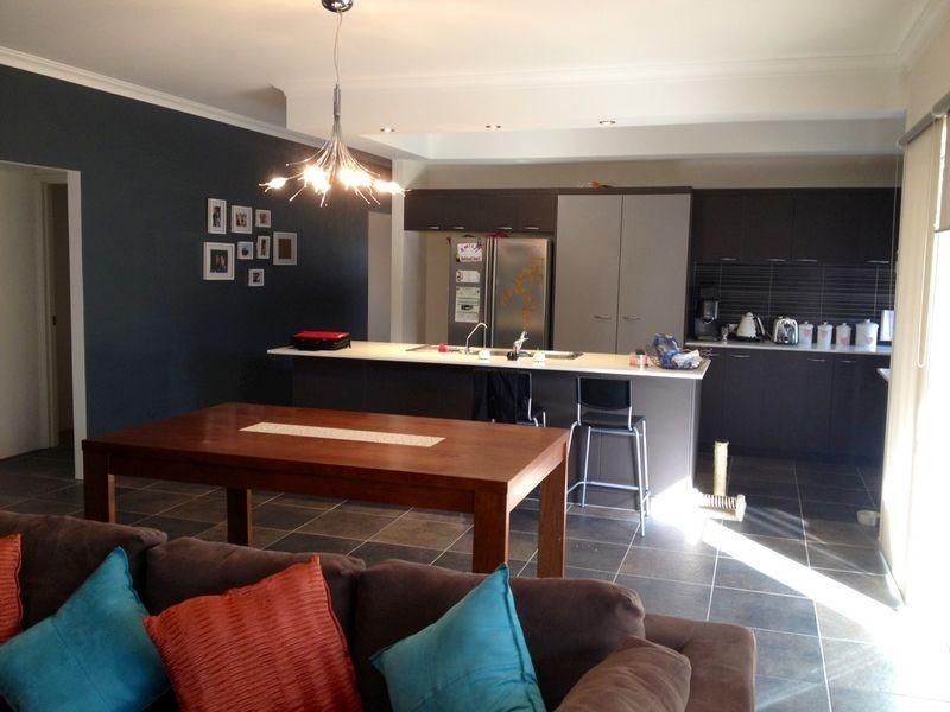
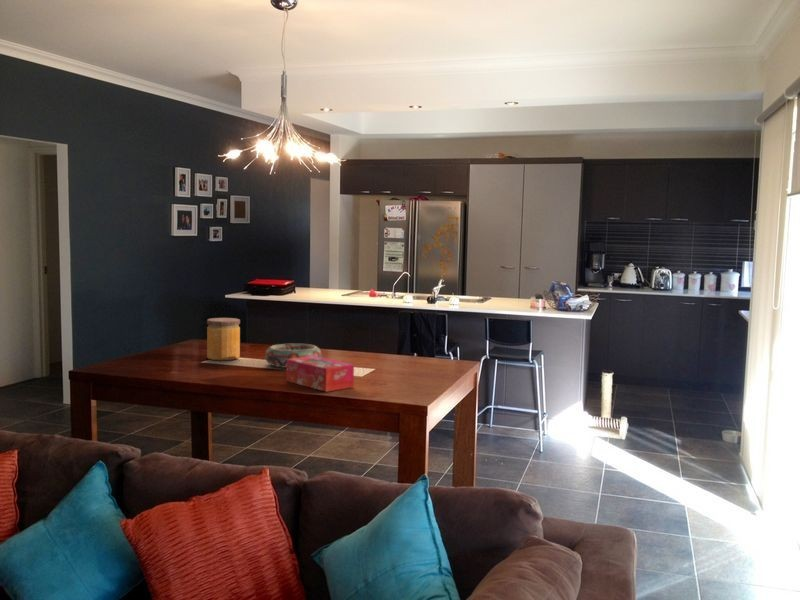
+ tissue box (319, 372)
+ jar (223, 338)
+ decorative bowl (293, 355)
